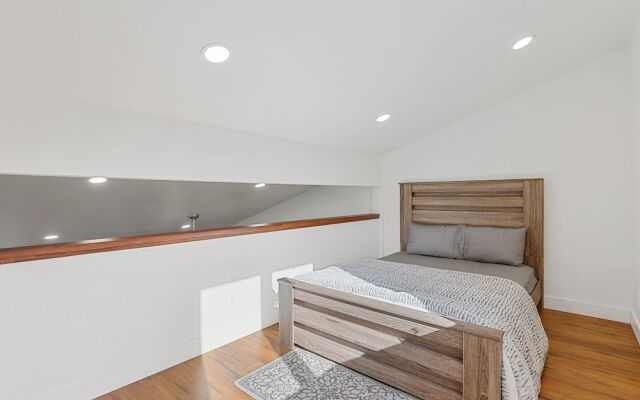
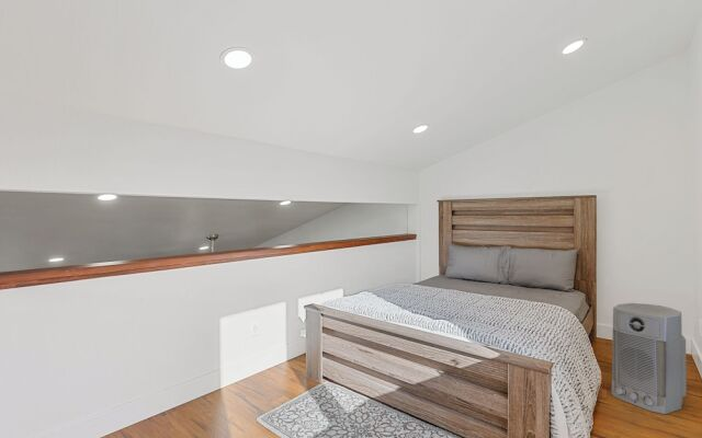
+ air purifier (647, 353)
